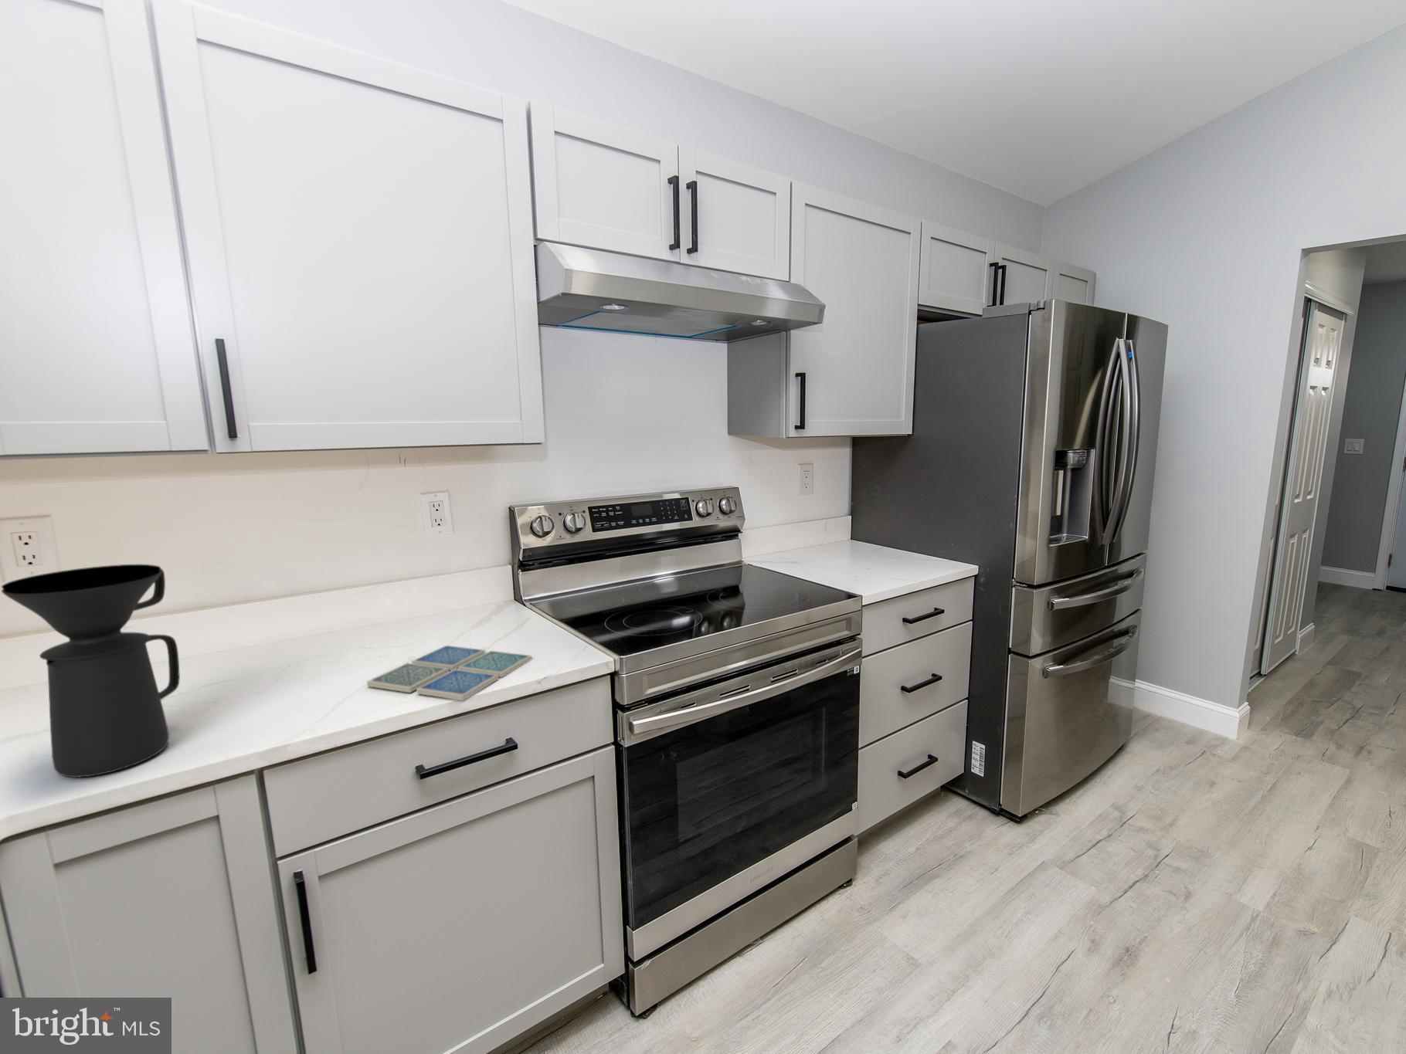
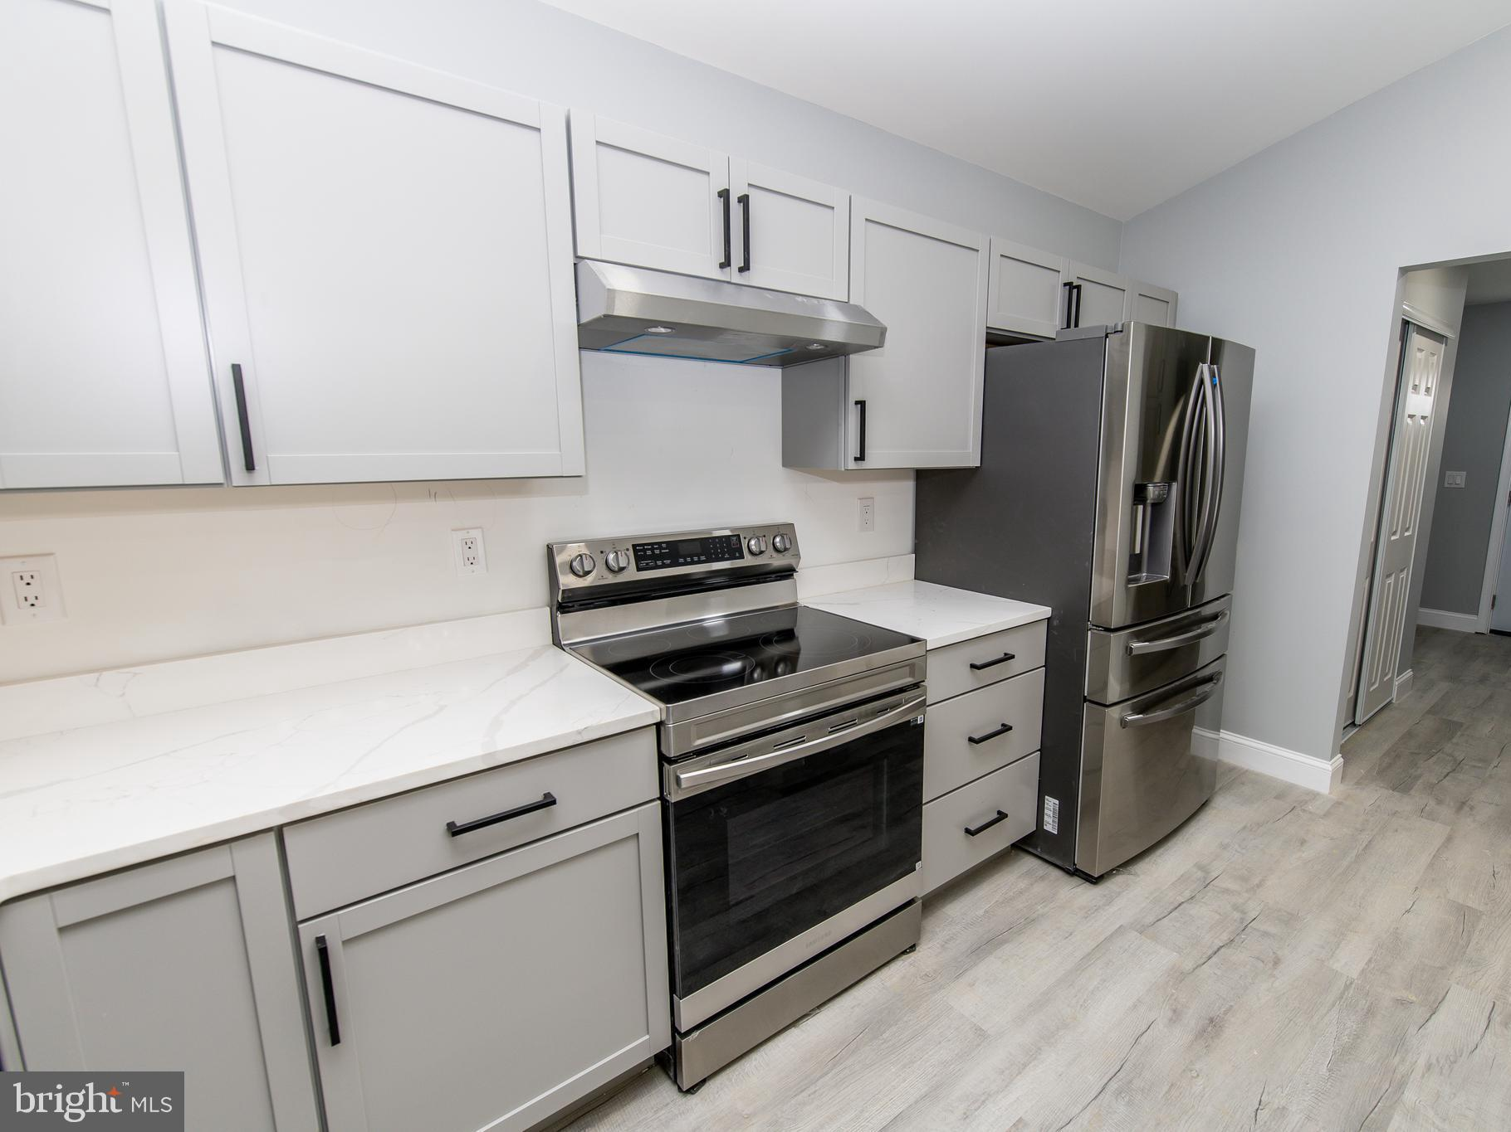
- coffee maker (101, 668)
- drink coaster (454, 670)
